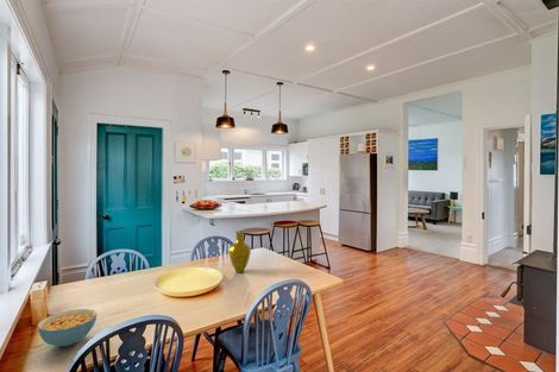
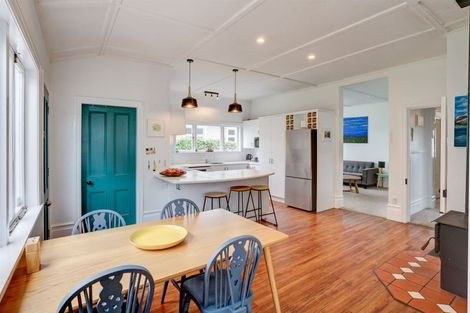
- vase (239, 251)
- cereal bowl (68, 330)
